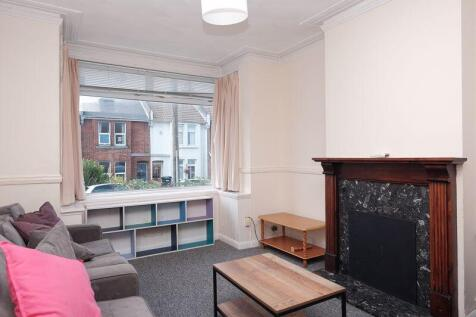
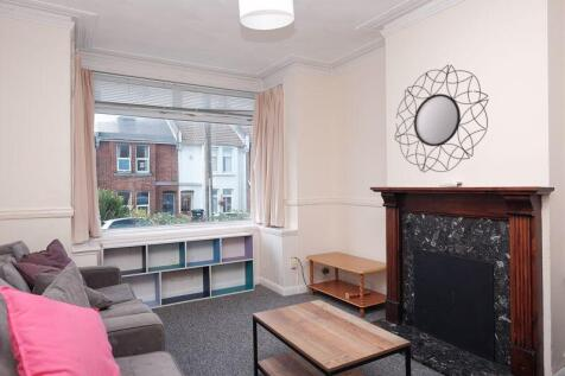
+ home mirror (436, 120)
